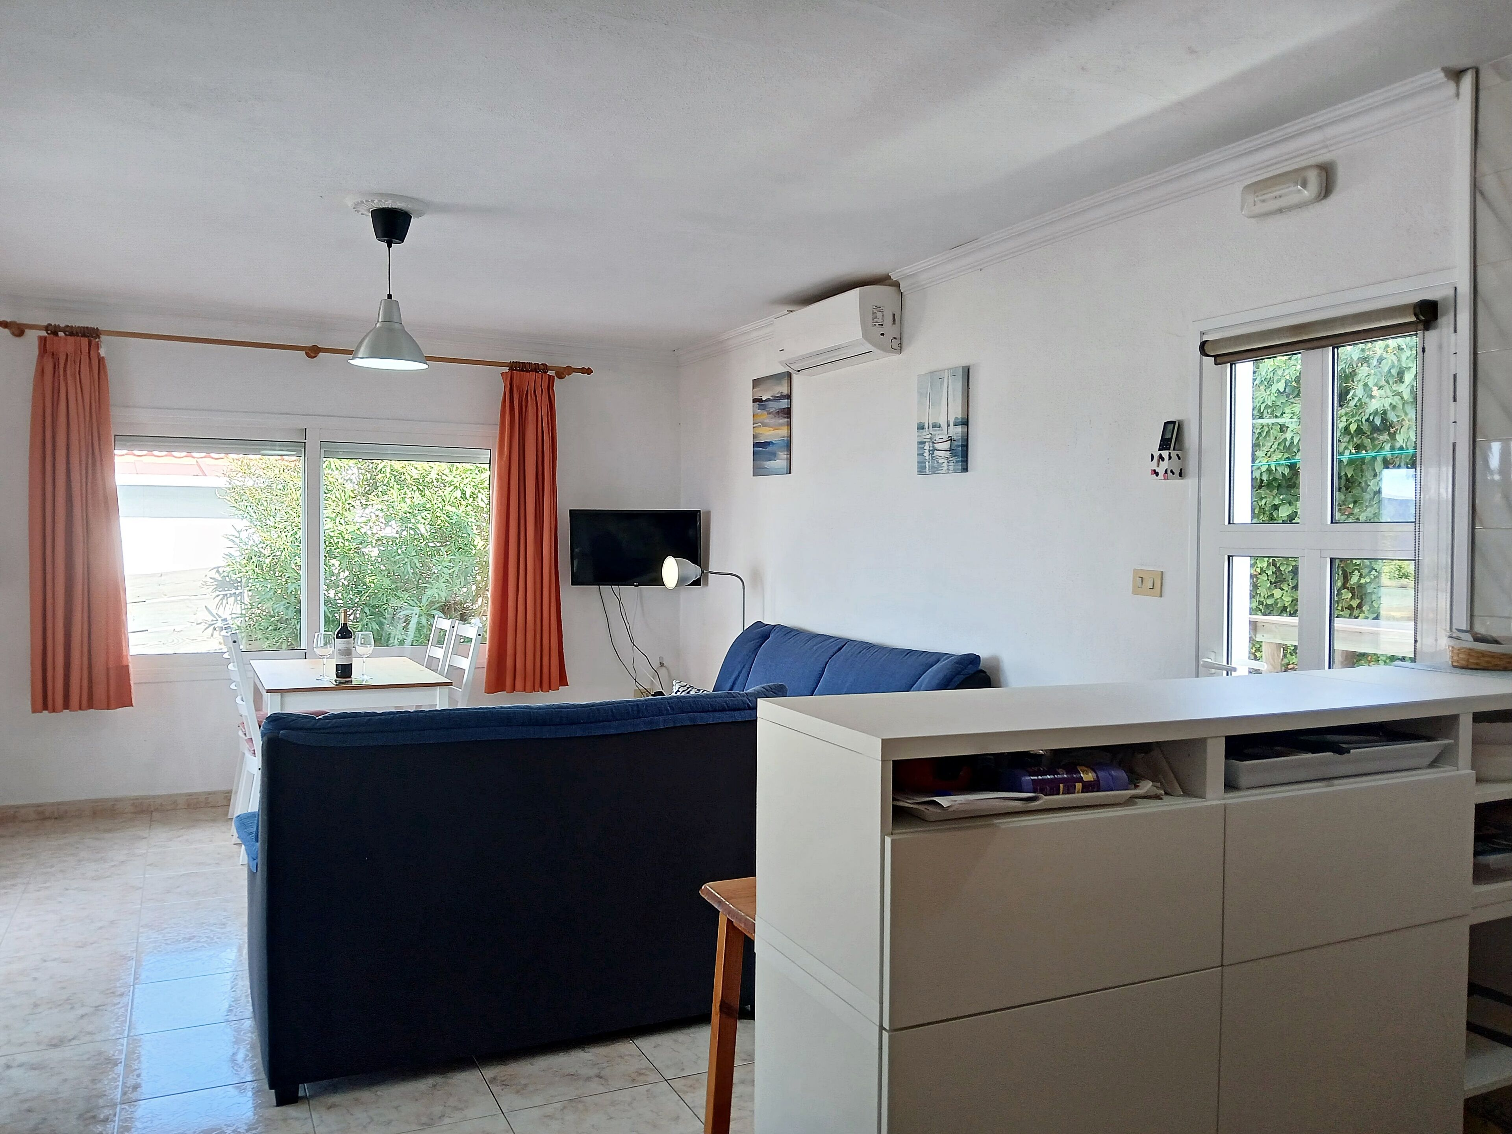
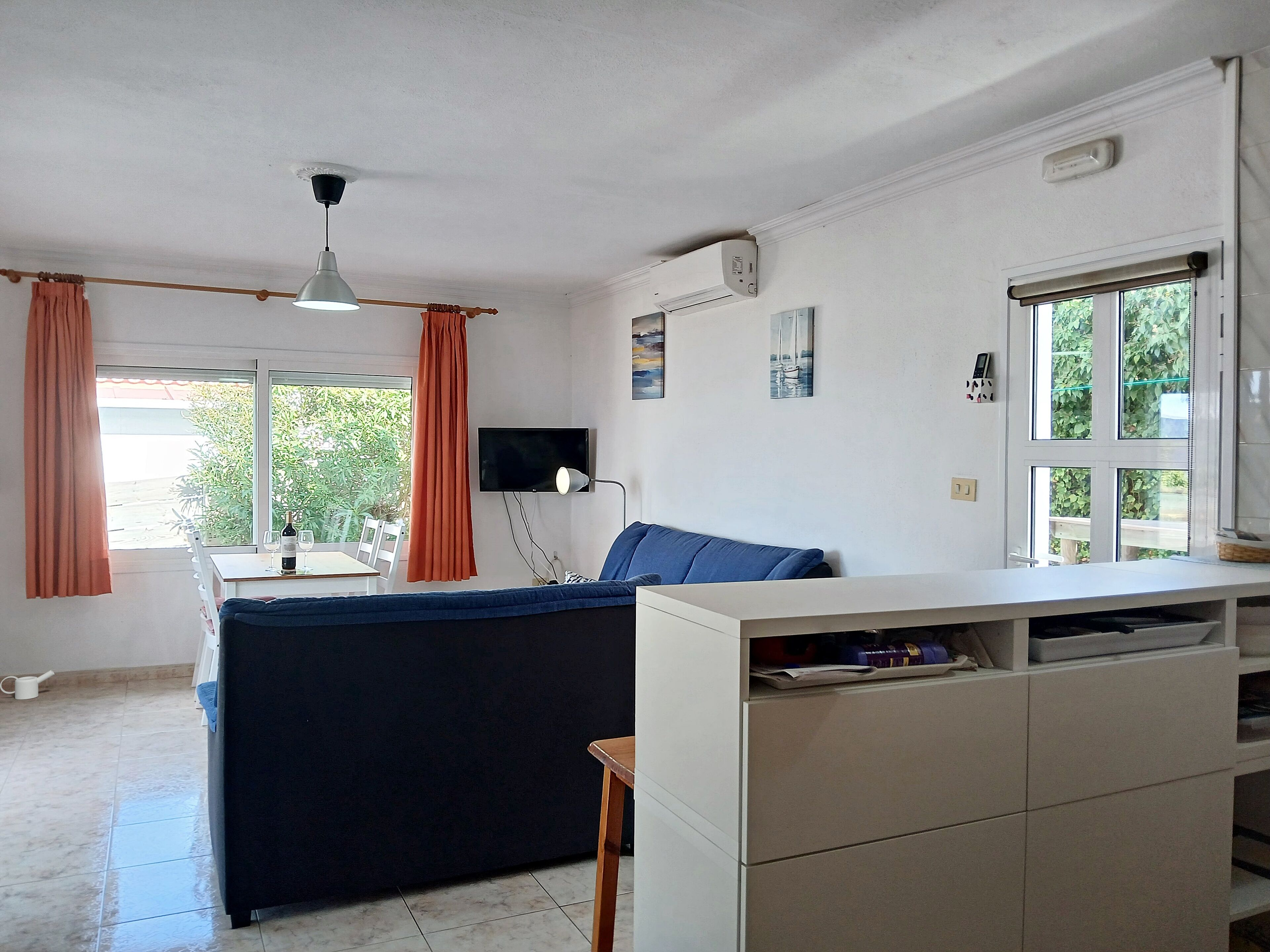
+ watering can (27, 684)
